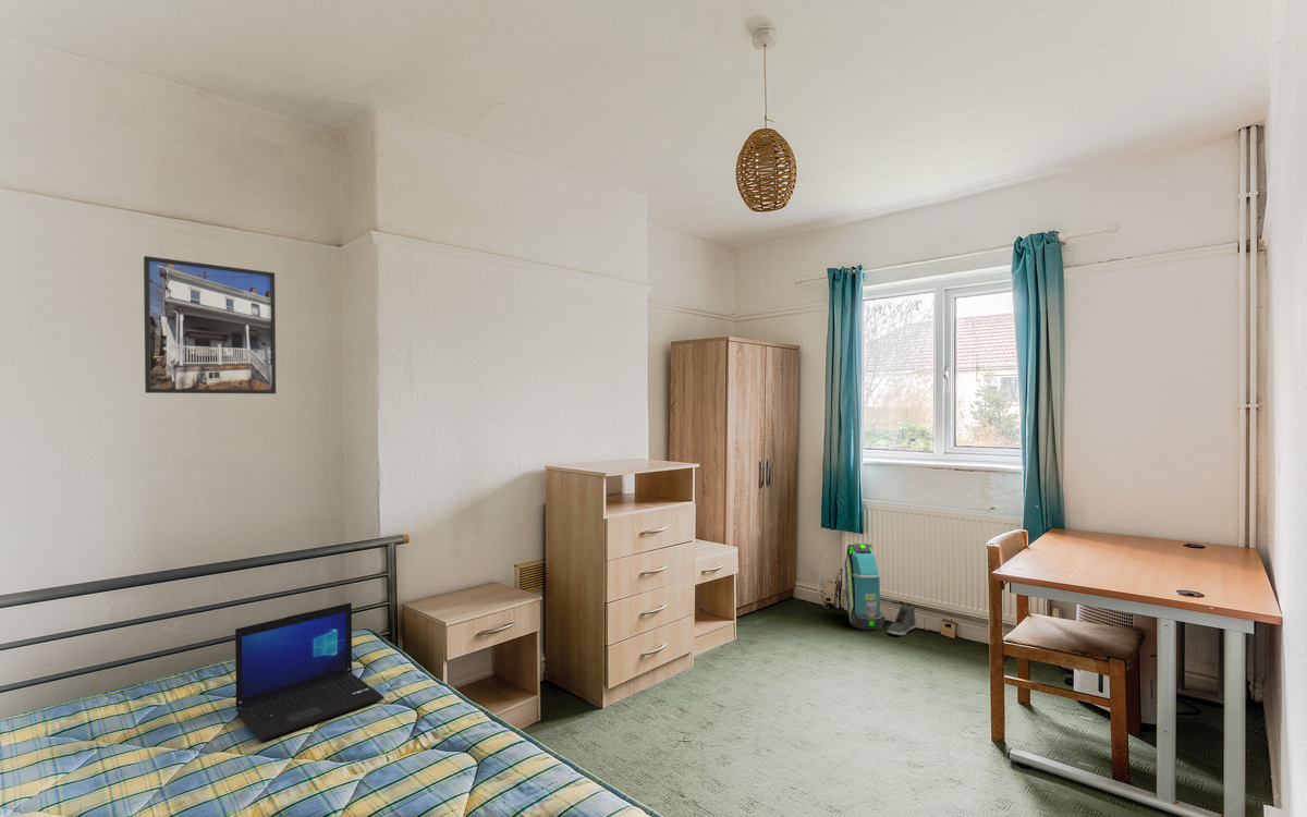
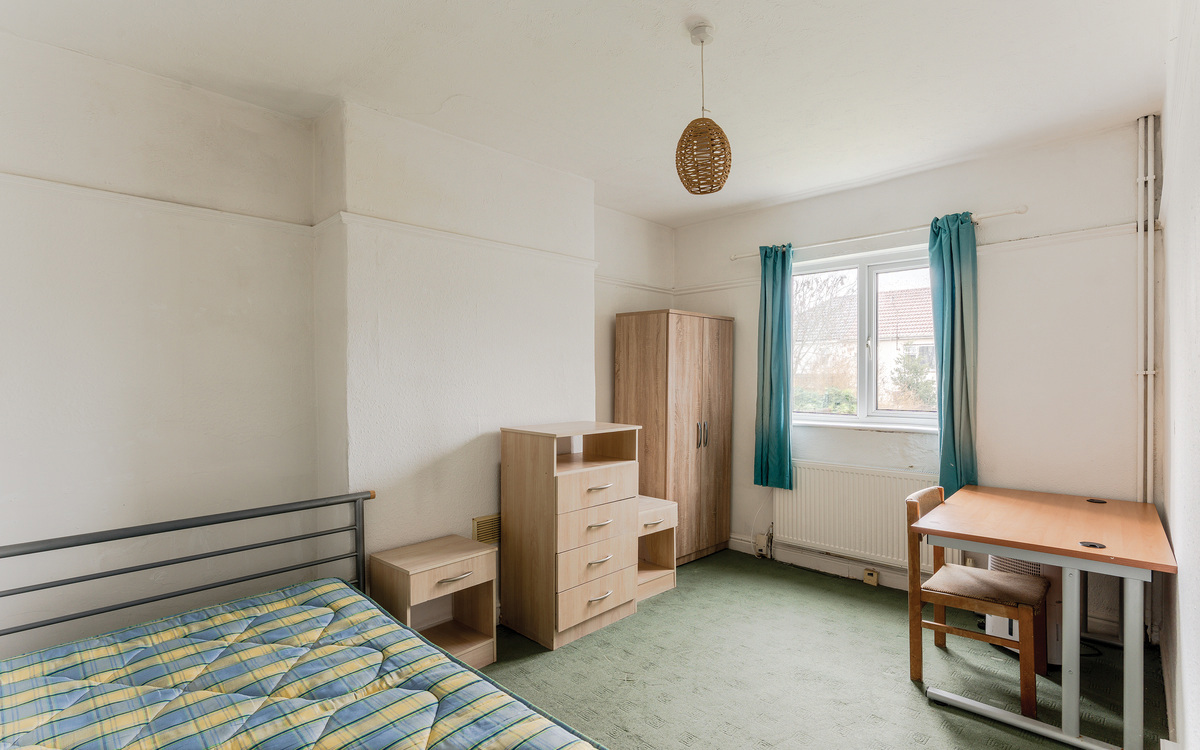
- sneaker (901, 618)
- backpack (863, 583)
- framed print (213, 329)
- laptop (310, 664)
